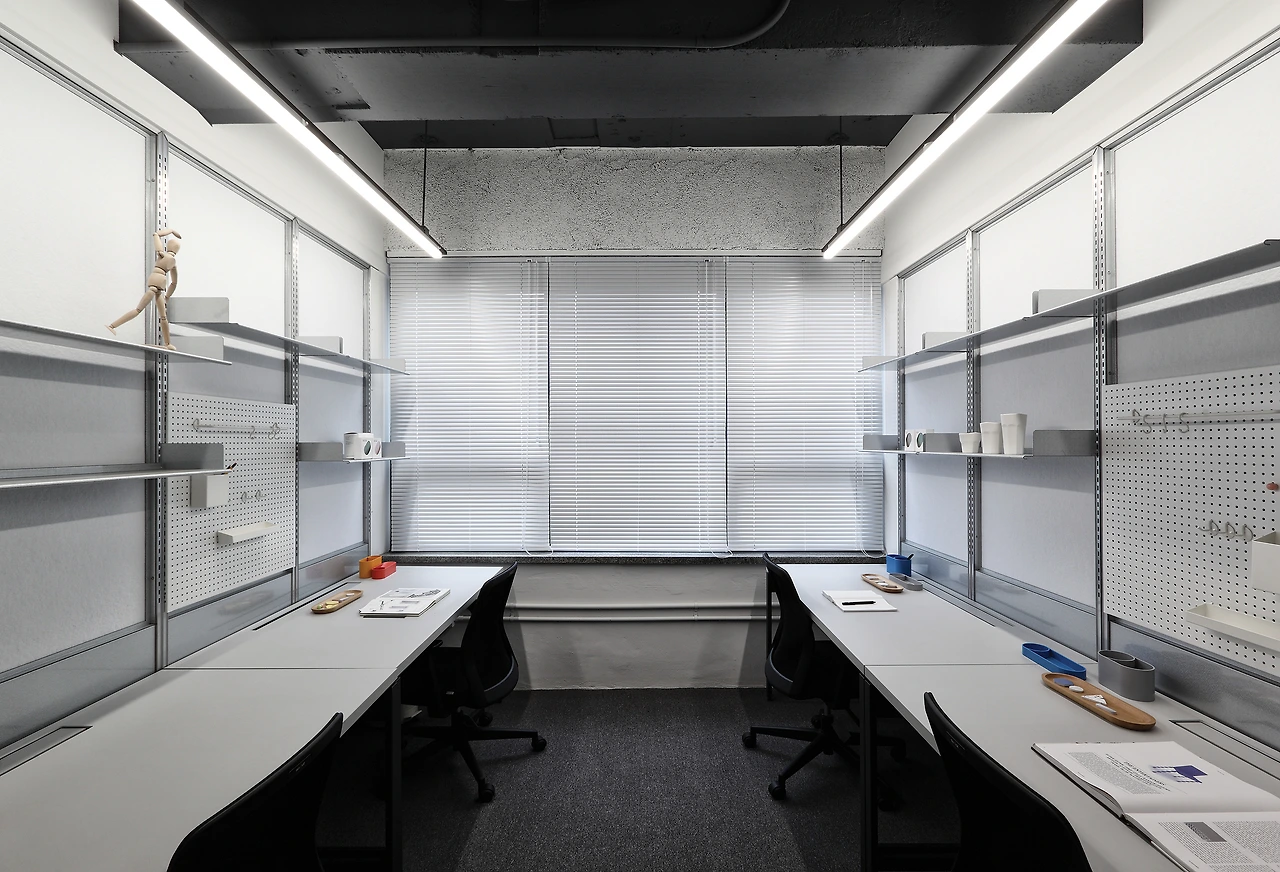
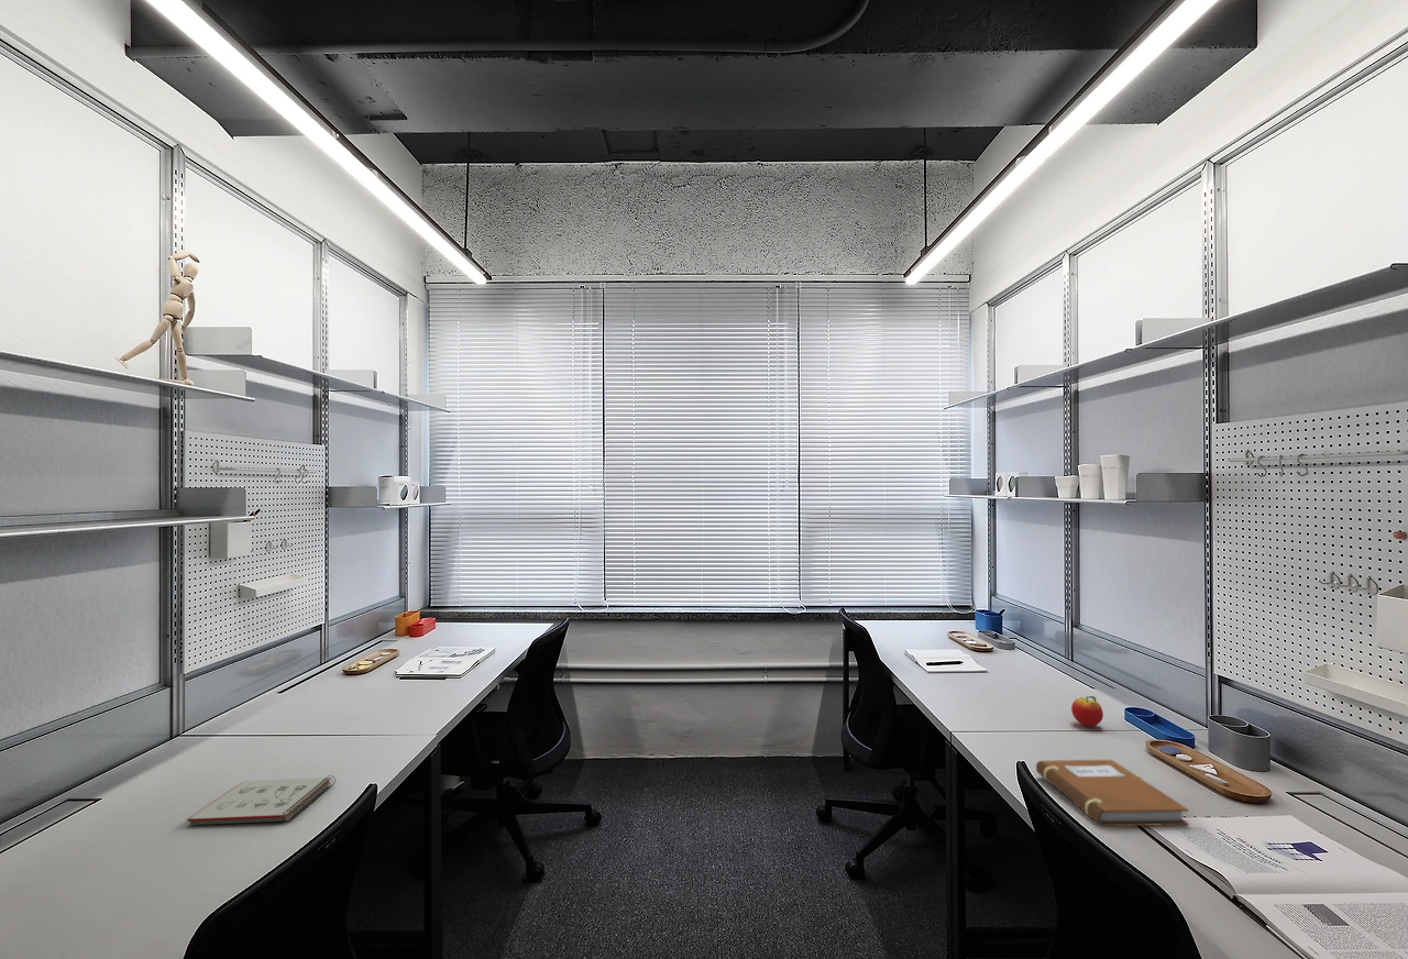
+ notepad (265, 797)
+ apple (1087, 709)
+ notebook (1103, 789)
